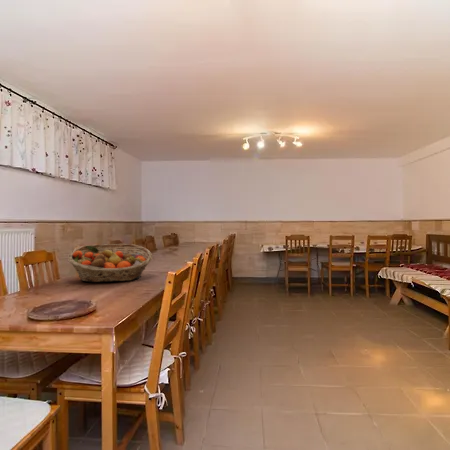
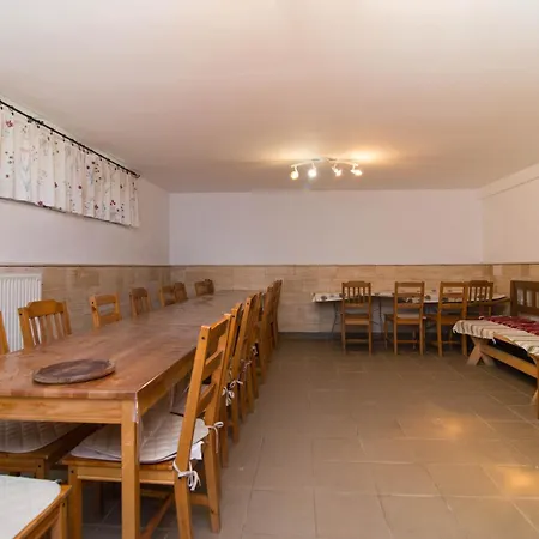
- fruit basket (111, 261)
